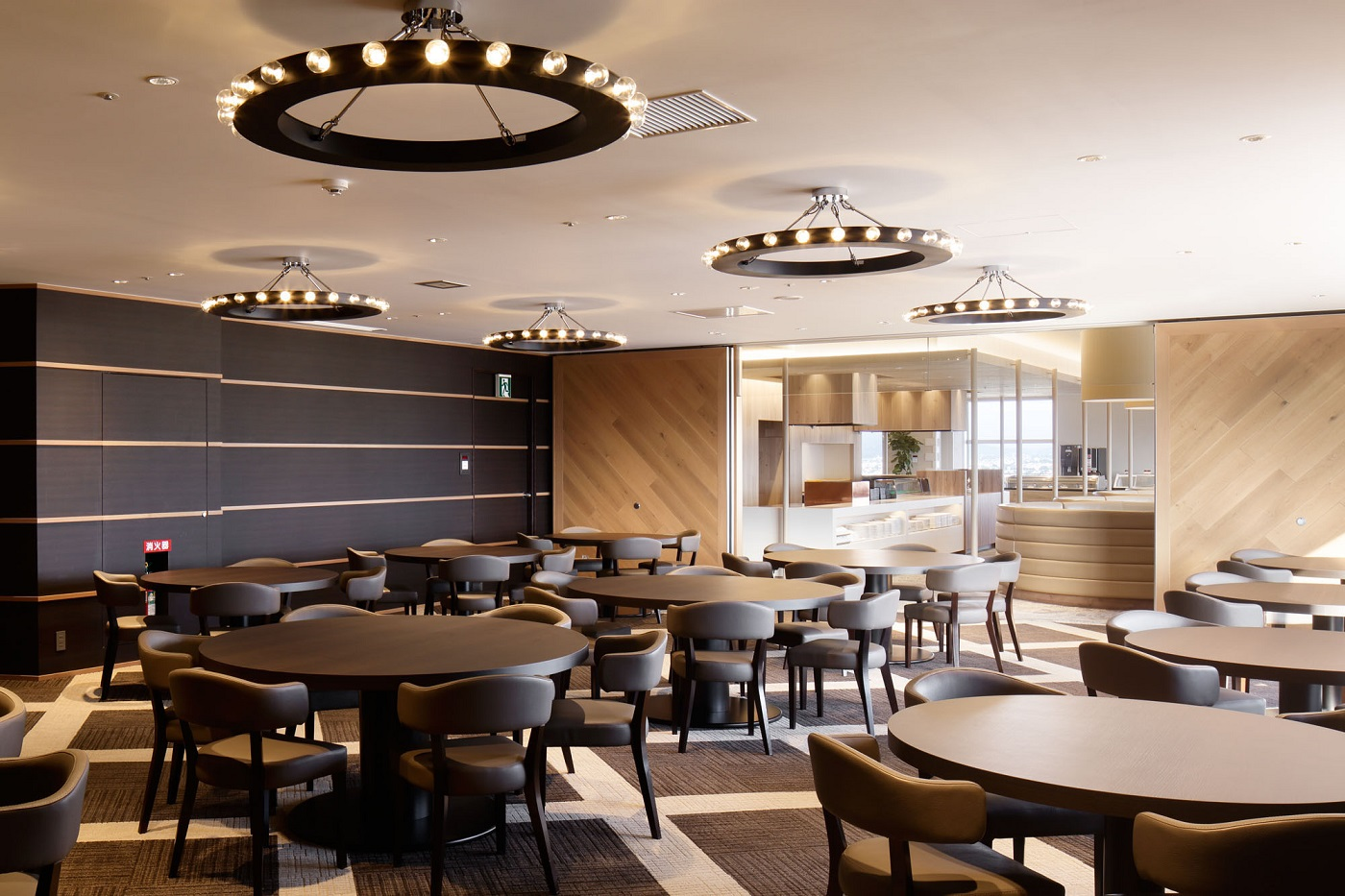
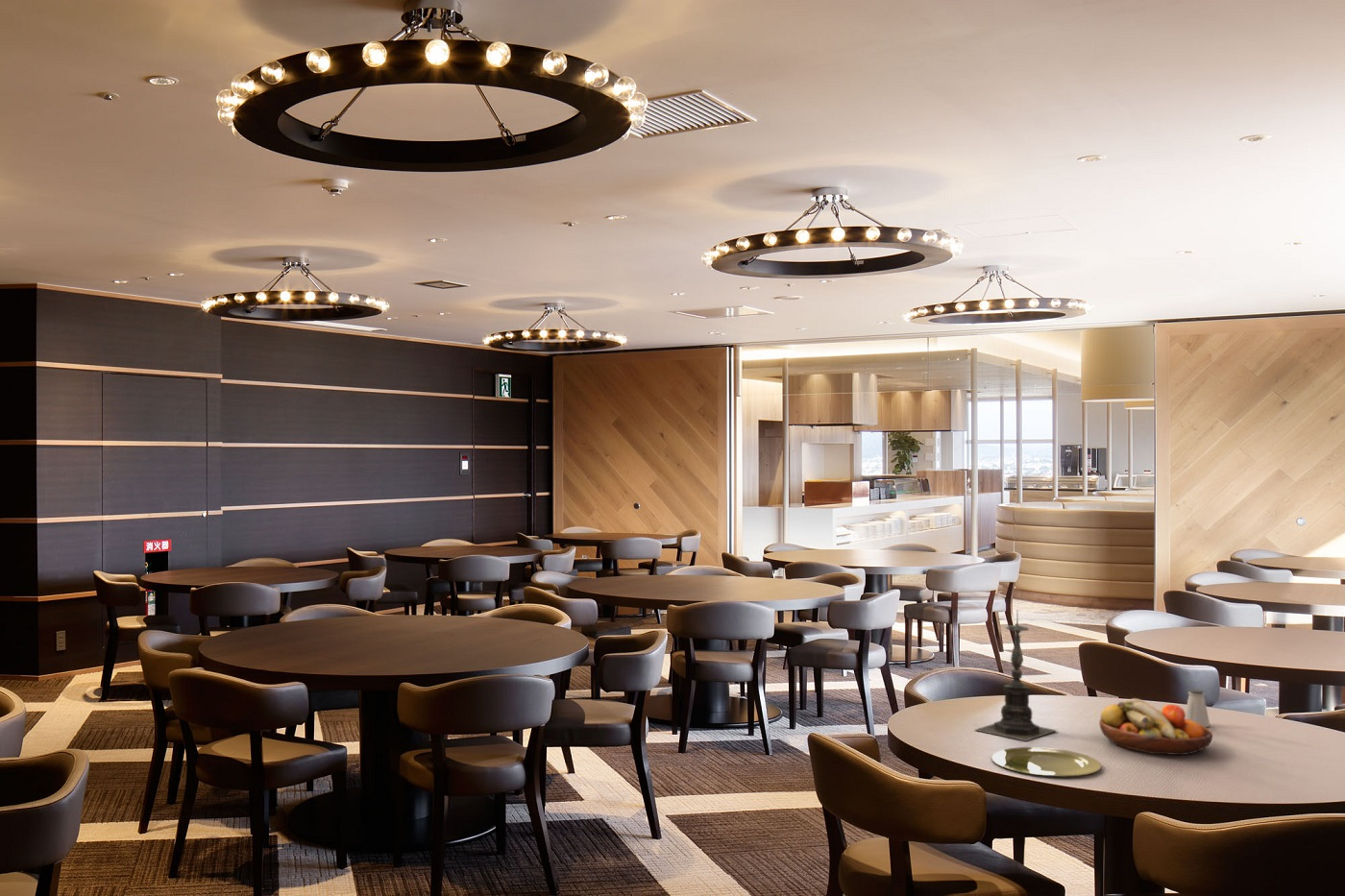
+ fruit bowl (1155, 722)
+ plate (1045, 762)
+ saltshaker (1196, 707)
+ candle holder (1015, 669)
